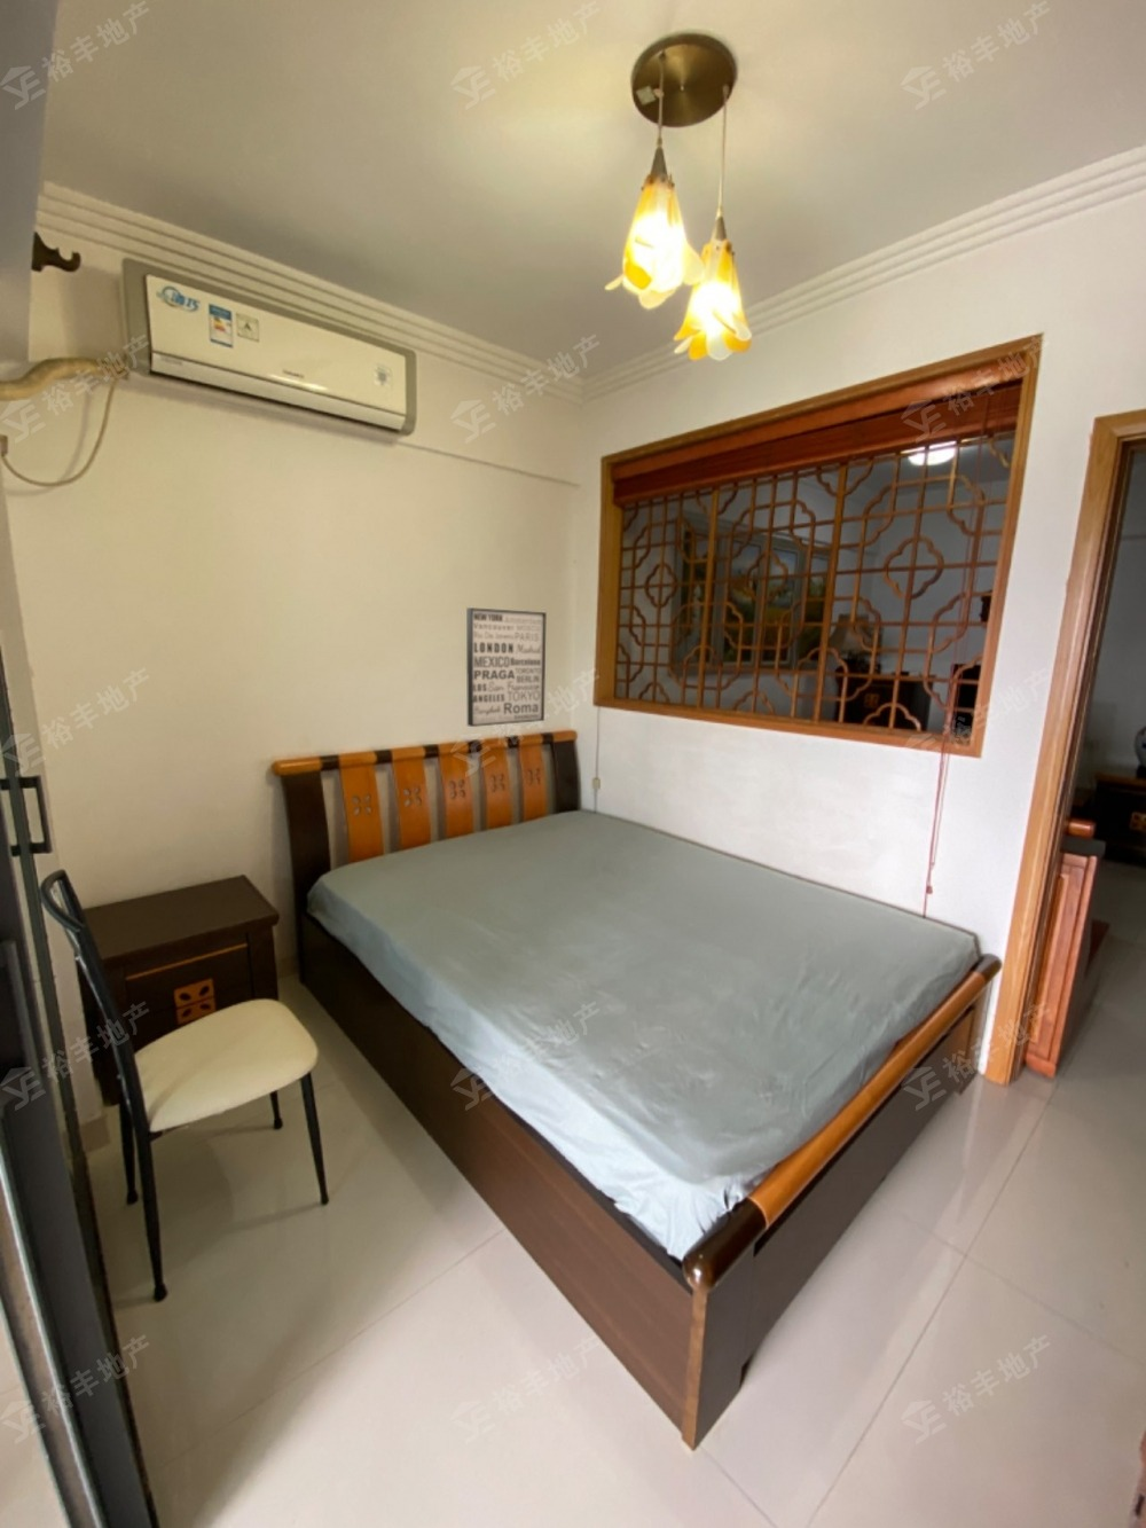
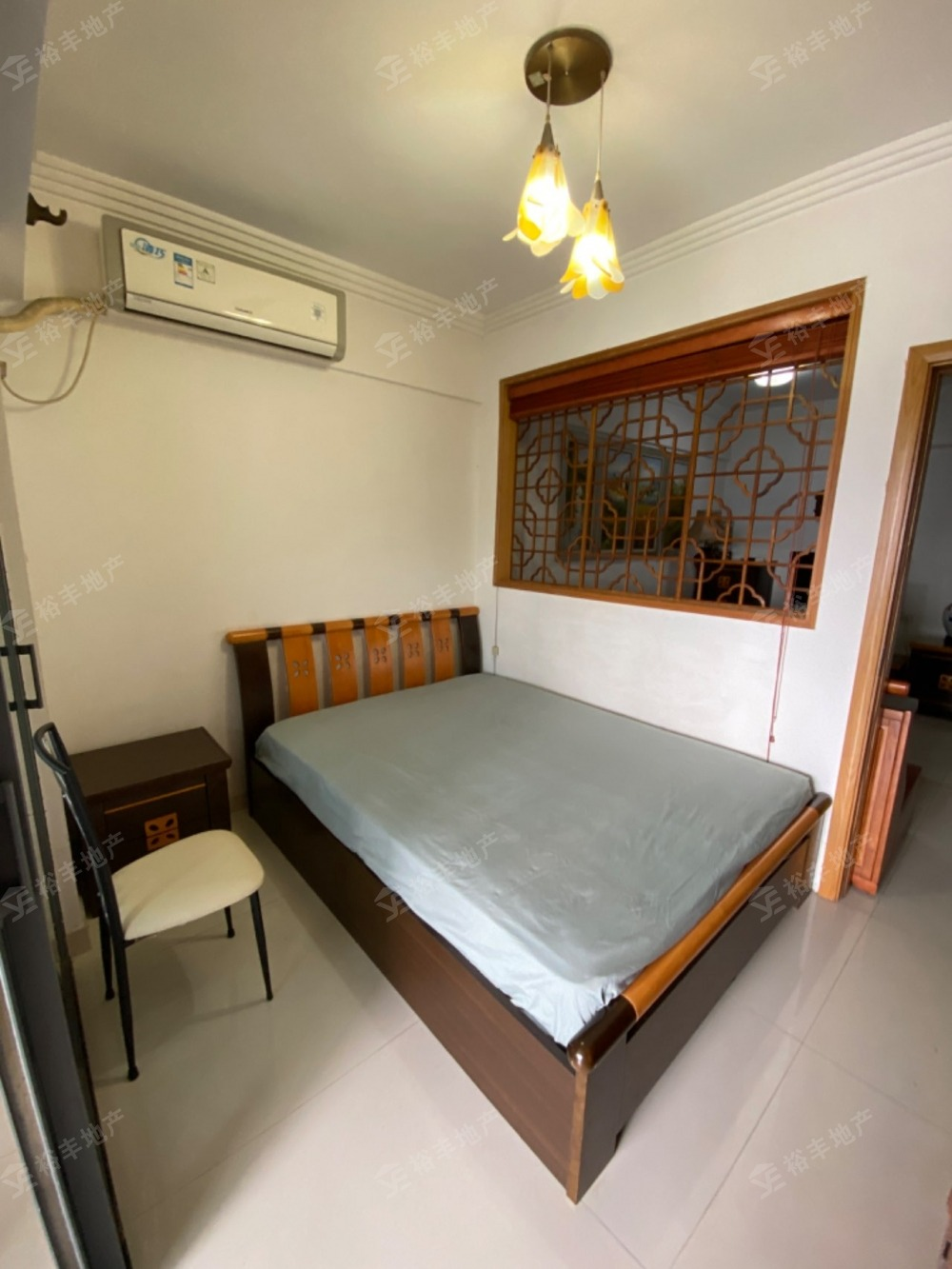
- wall art (508, 667)
